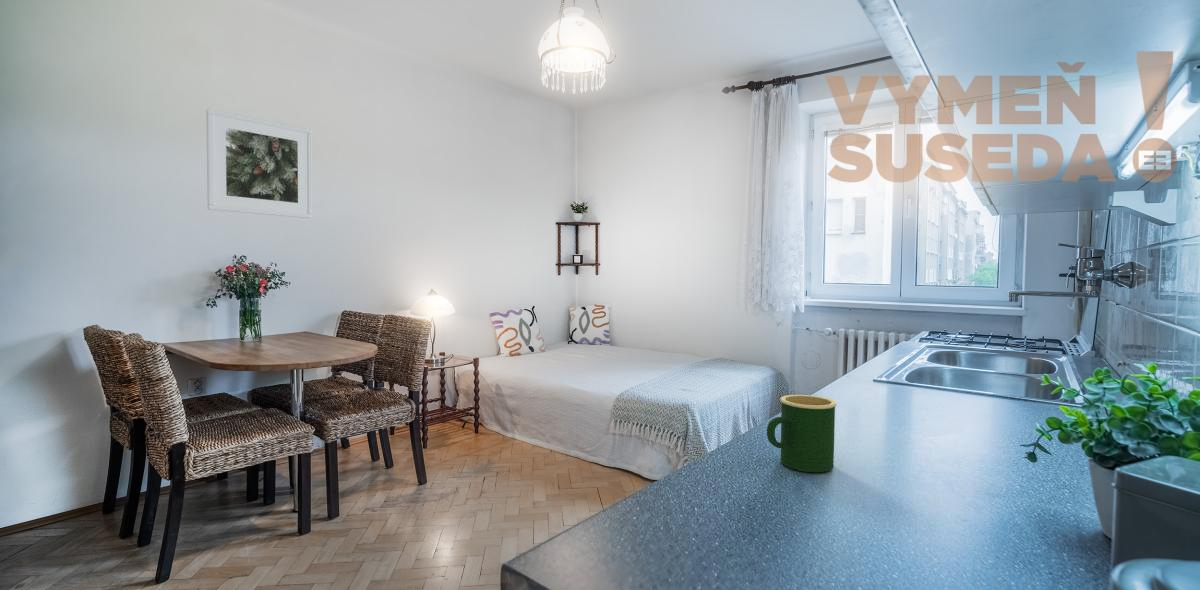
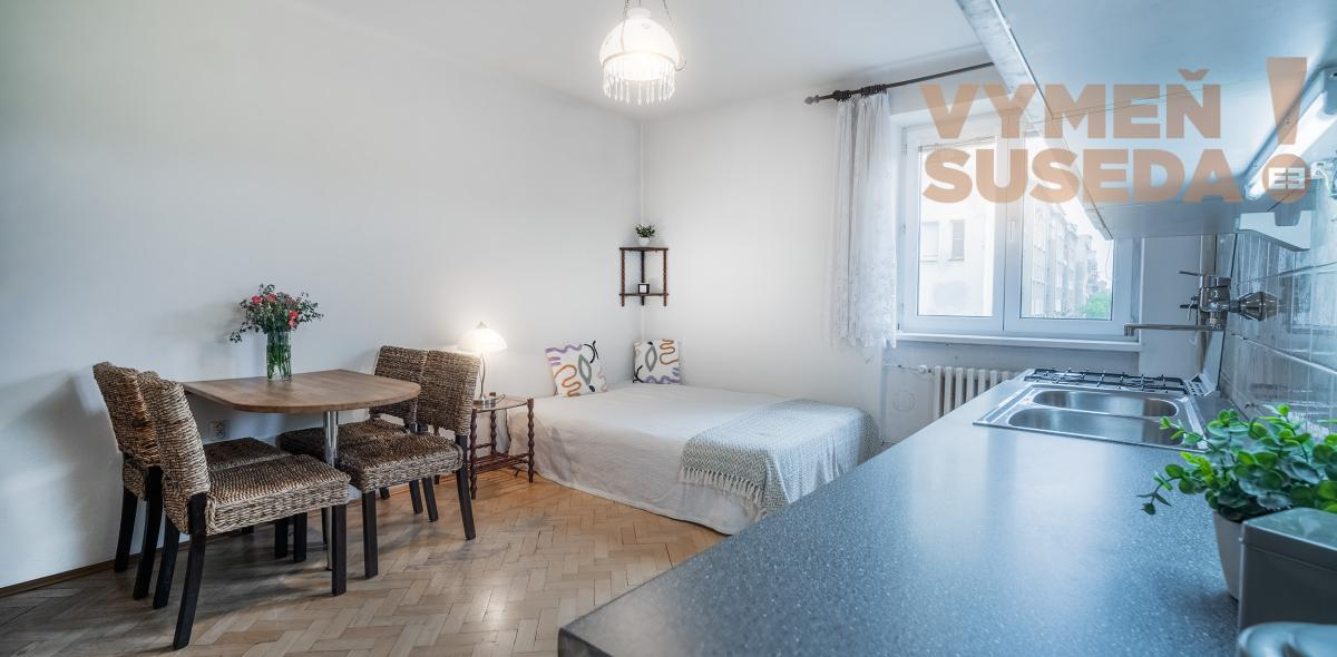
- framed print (263, 167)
- mug (798, 433)
